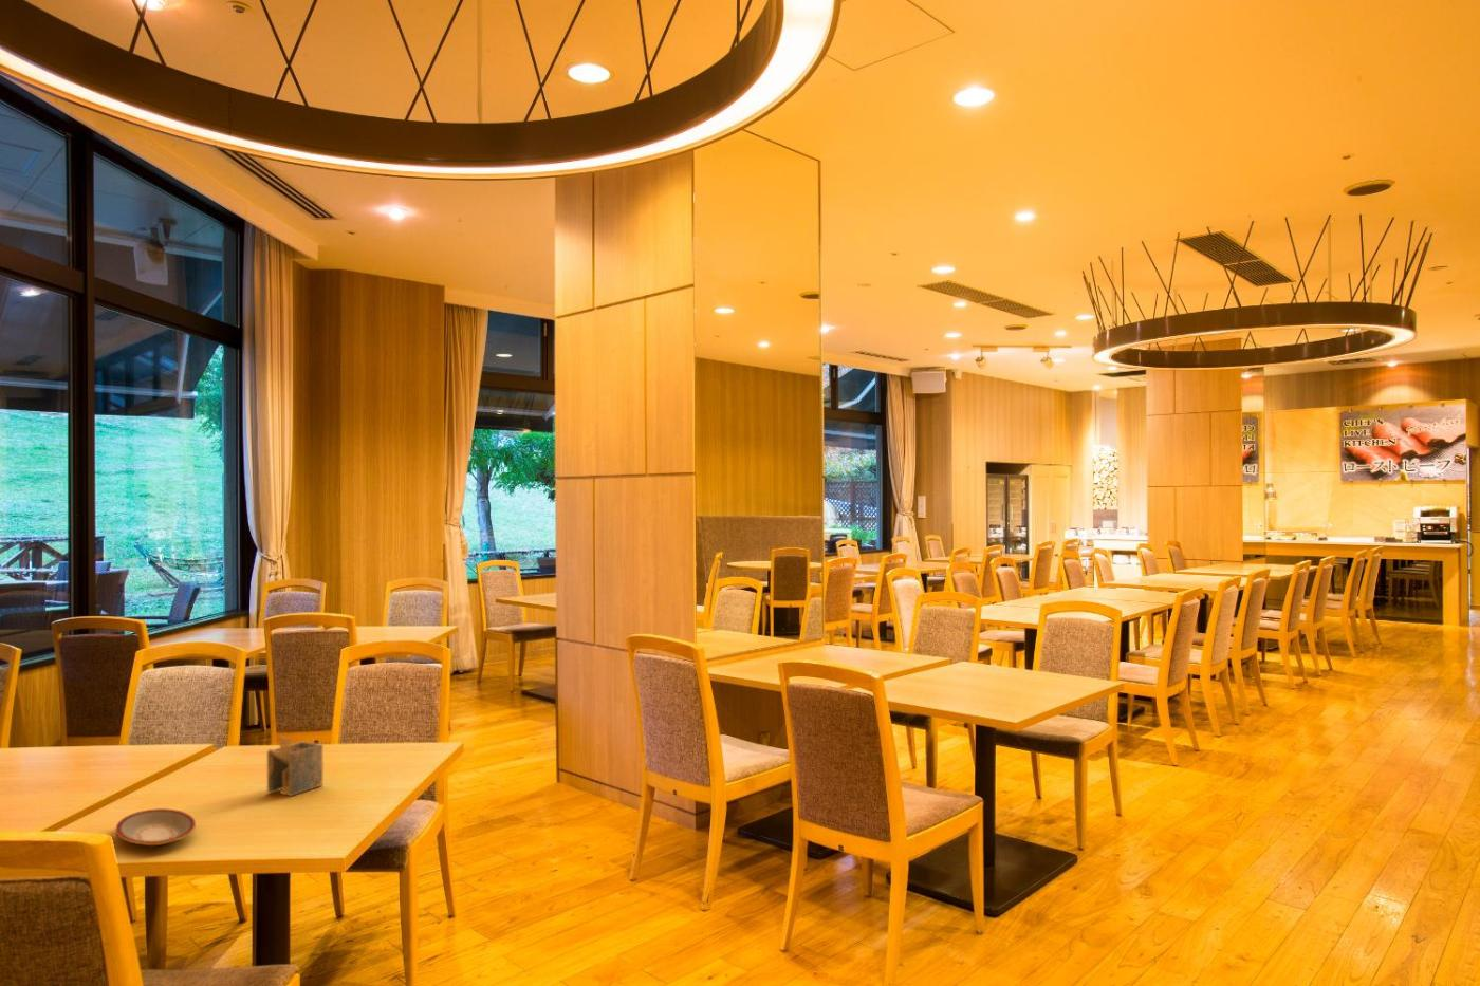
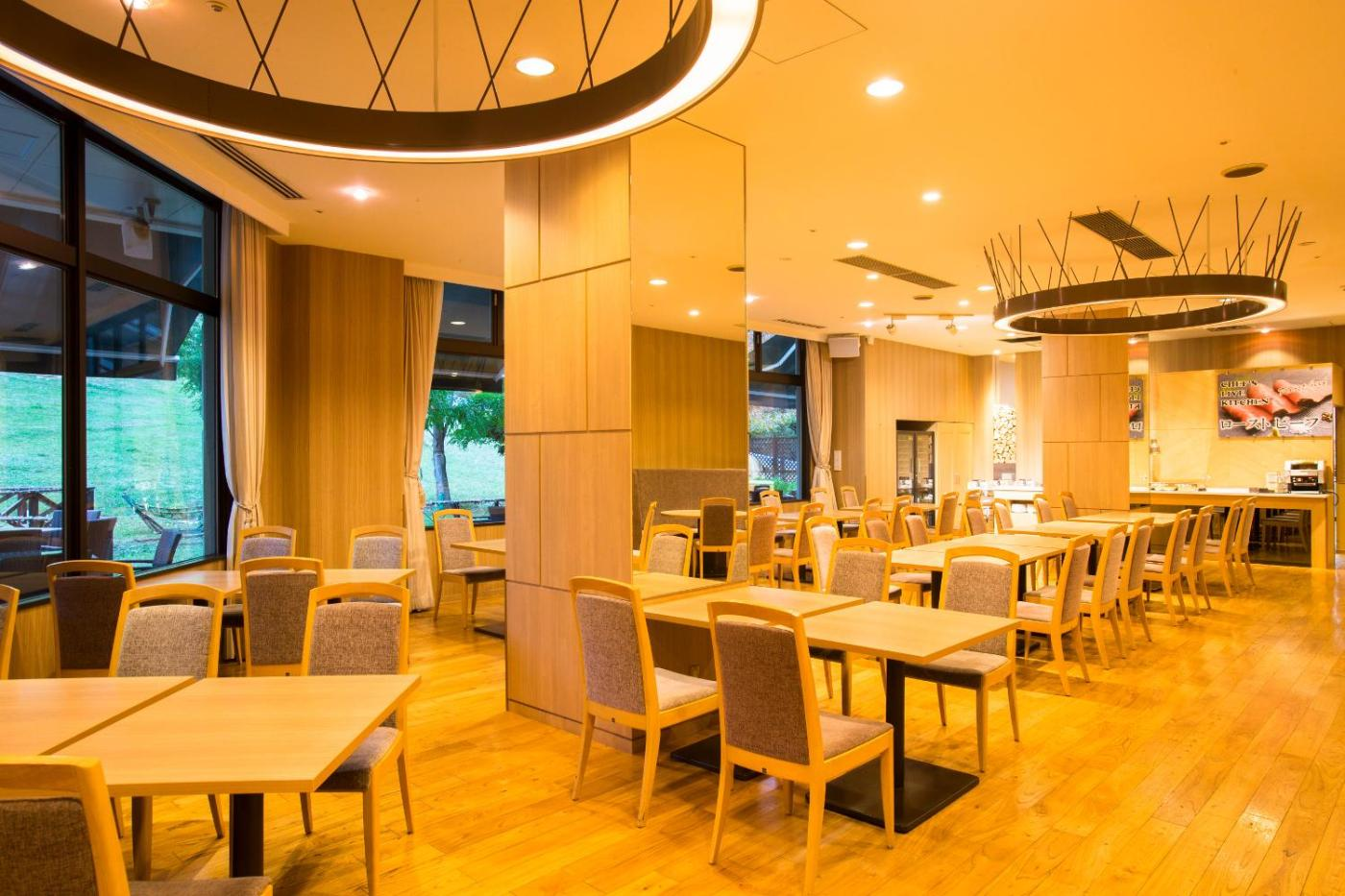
- napkin holder (295, 760)
- plate (155, 830)
